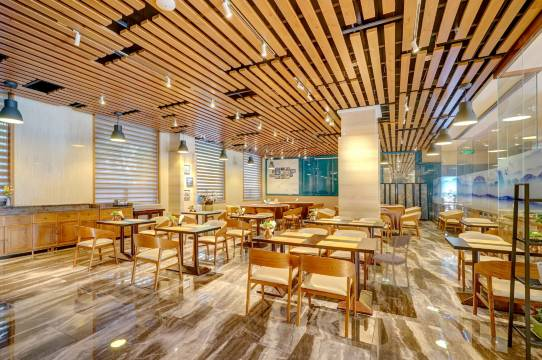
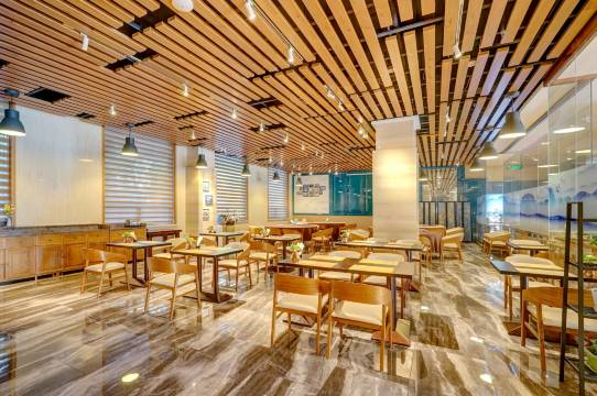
- dining chair (391, 258)
